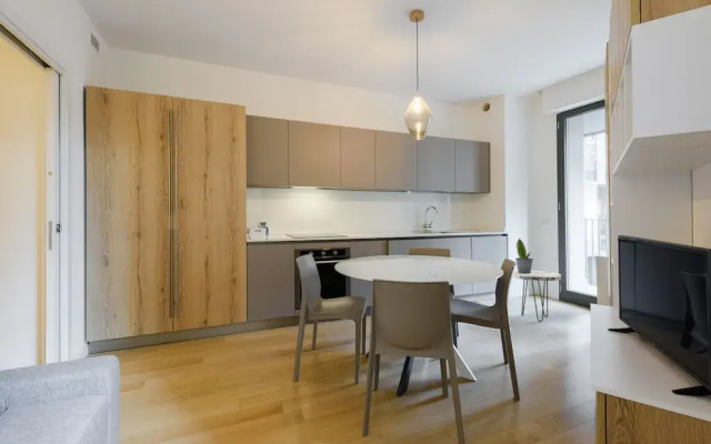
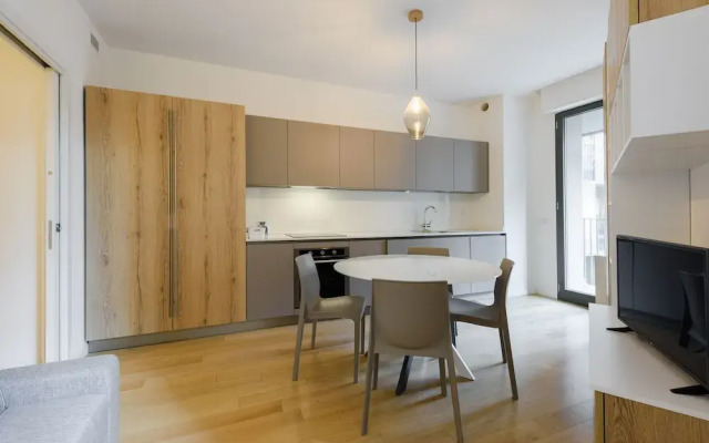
- side table (534, 296)
- potted plant (523, 255)
